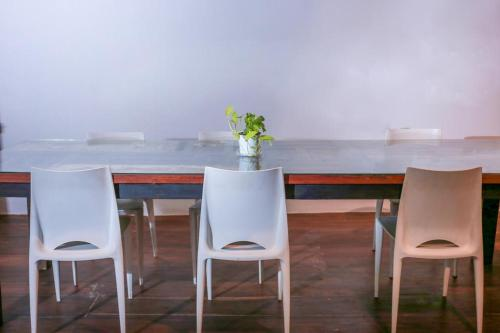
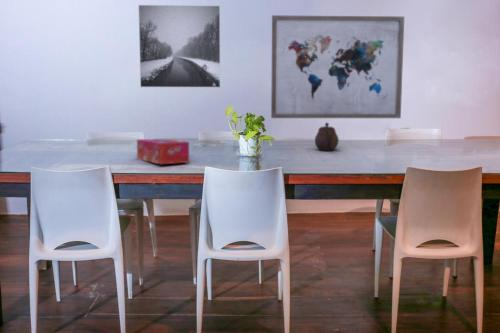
+ wall art (337, 67)
+ tissue box (162, 150)
+ teapot (326, 136)
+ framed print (180, 46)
